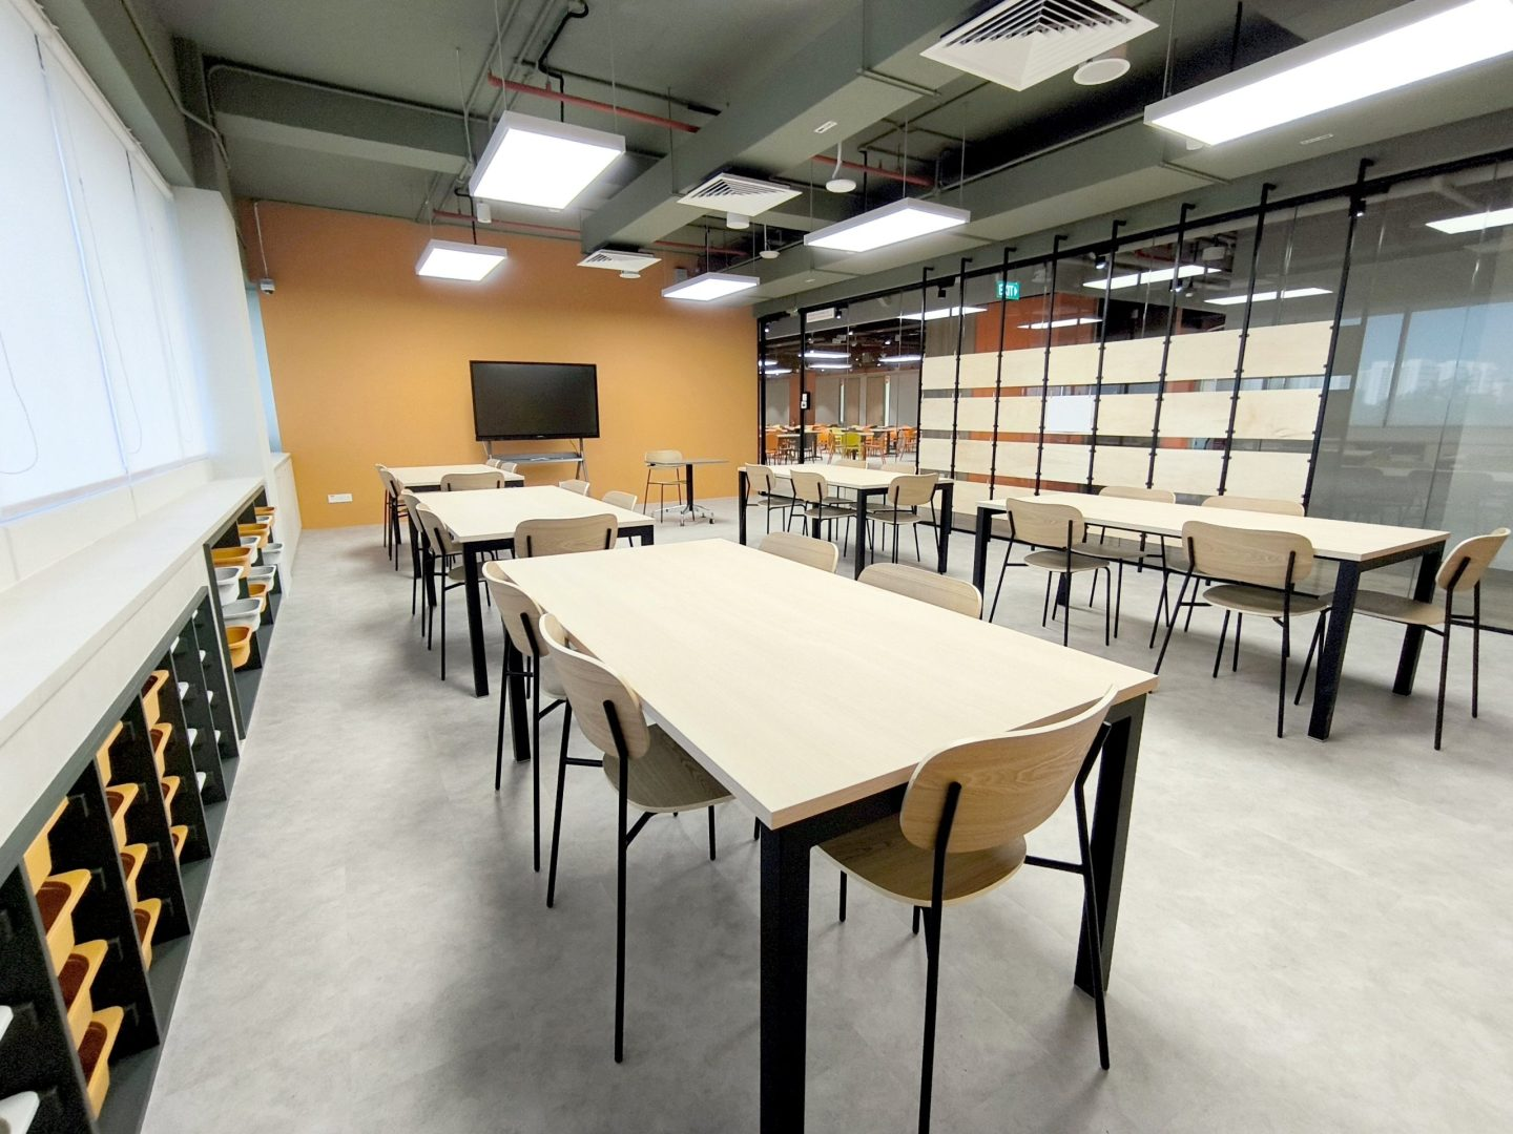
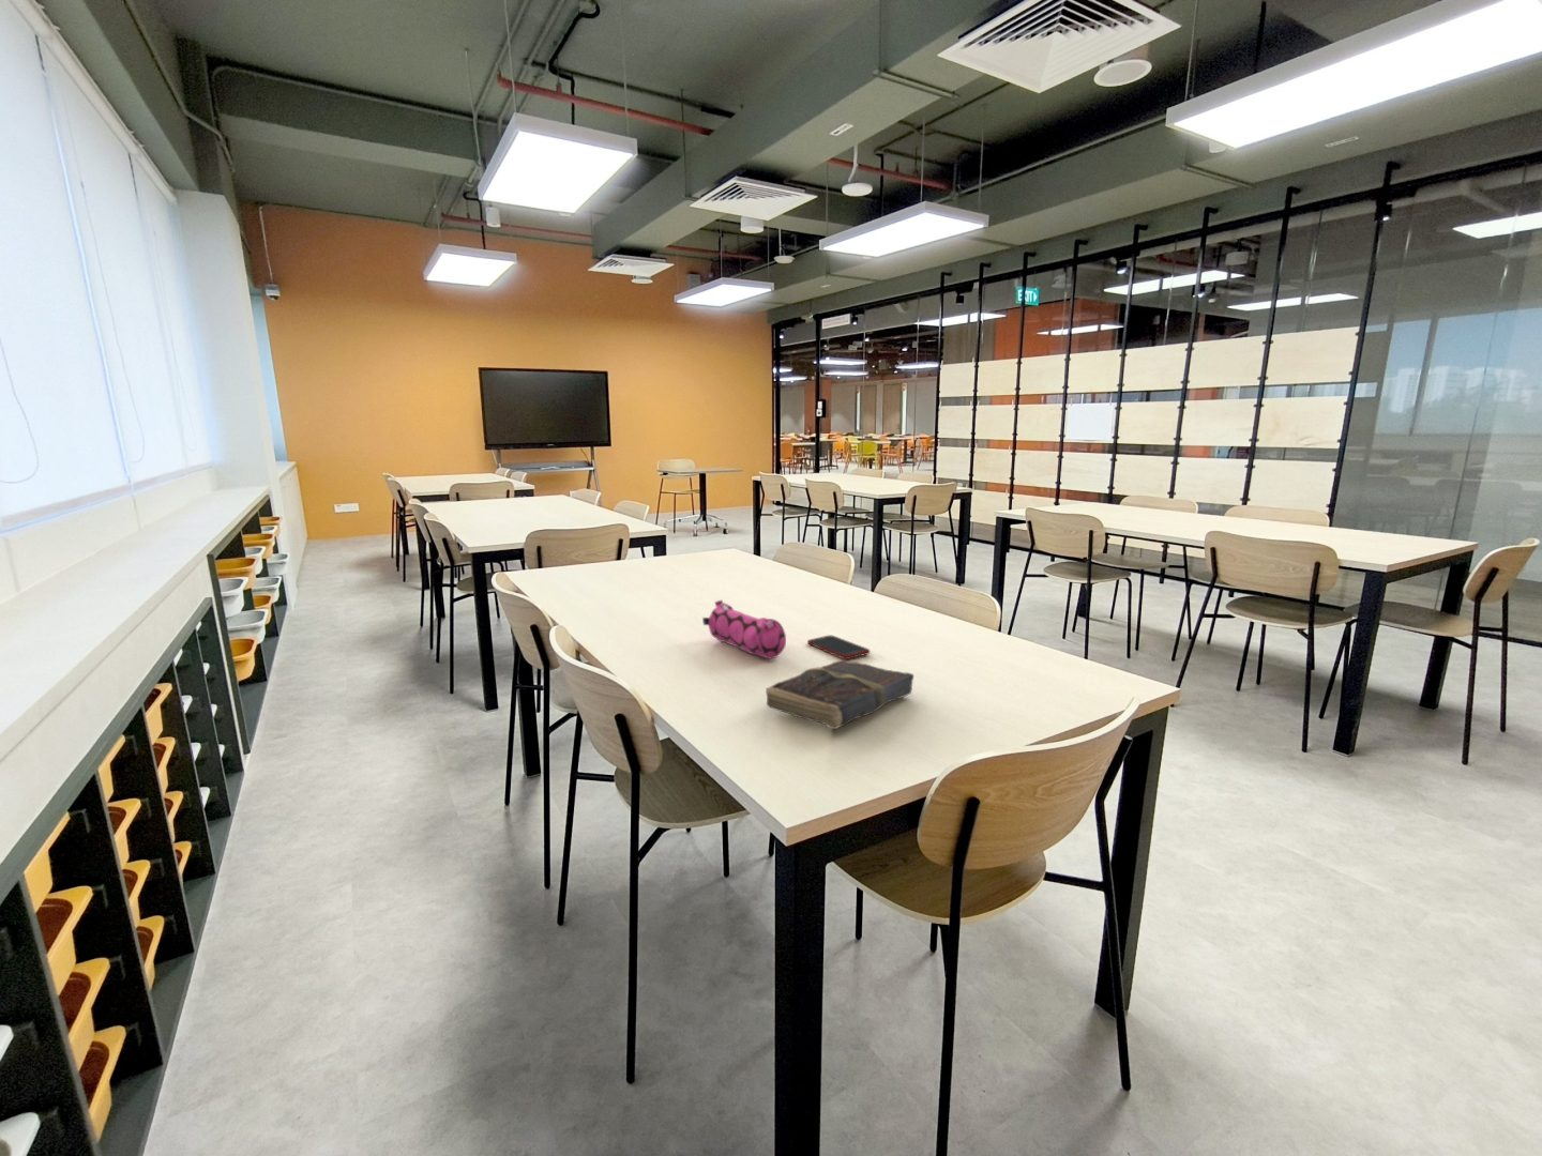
+ book (839, 688)
+ cell phone (838, 646)
+ pencil case (746, 628)
